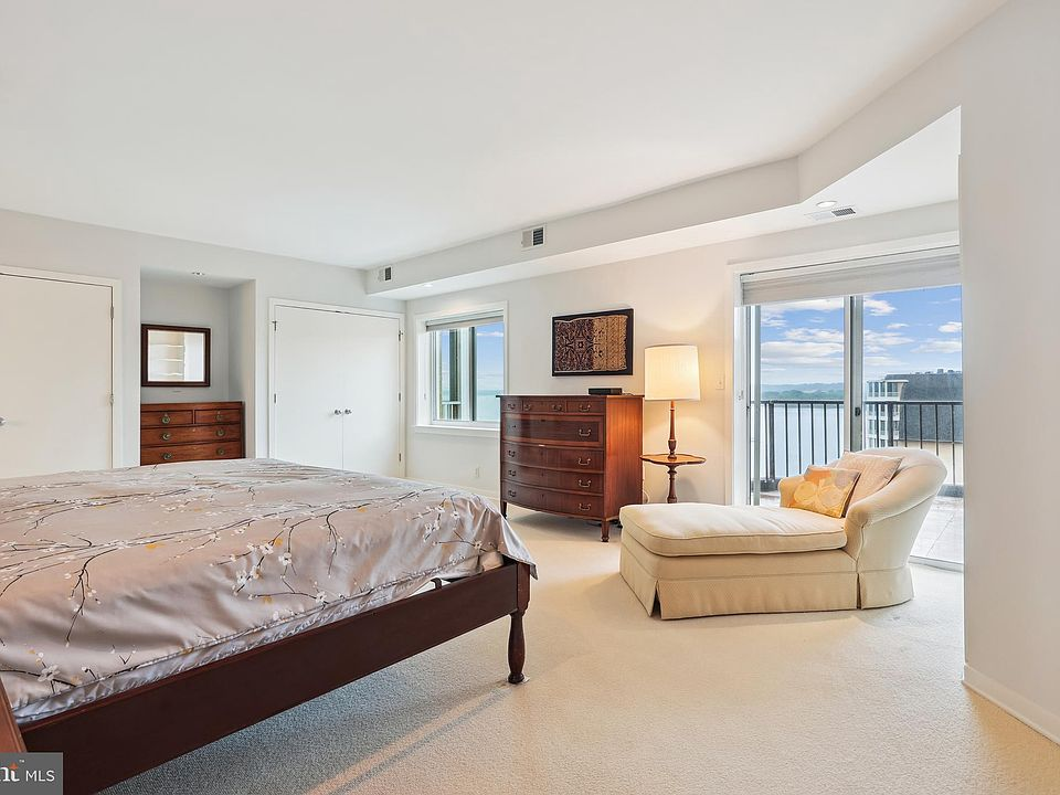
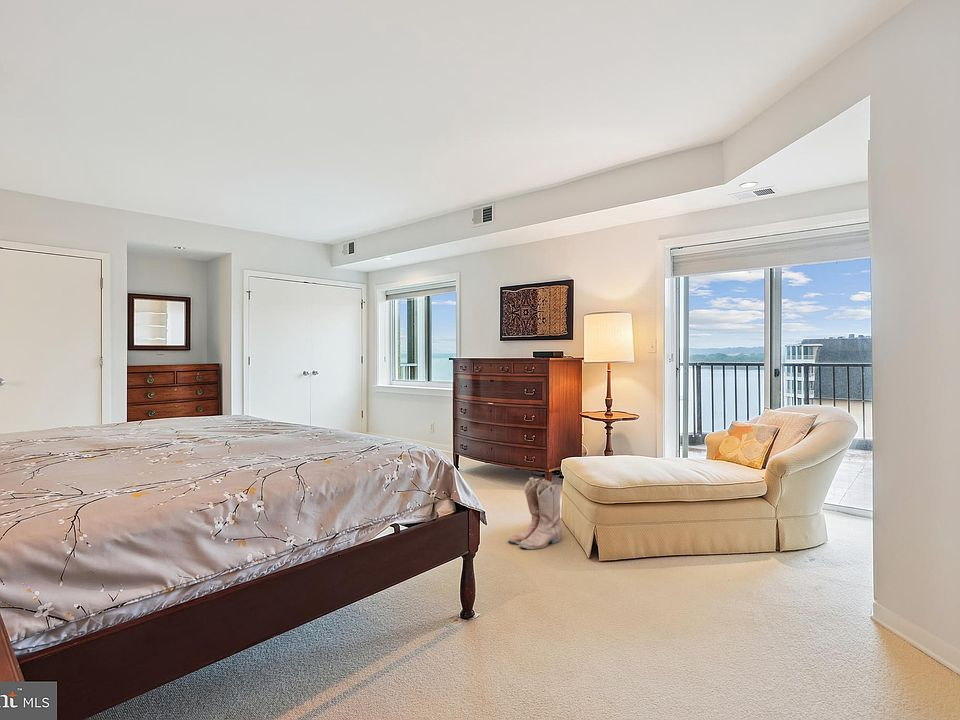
+ boots (535, 510)
